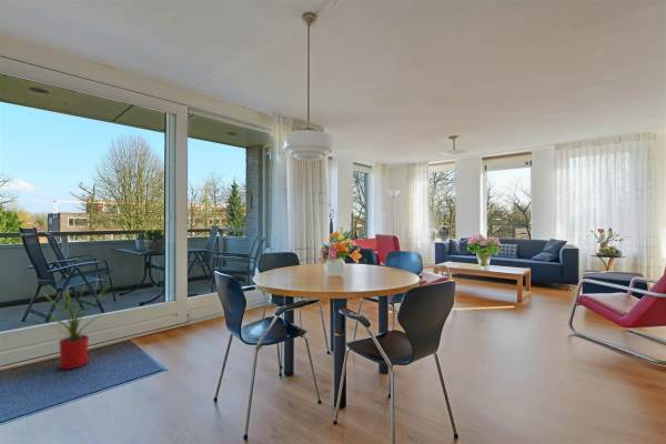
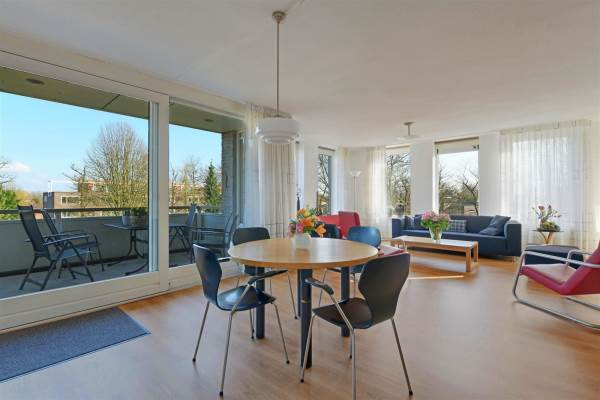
- house plant (73, 322)
